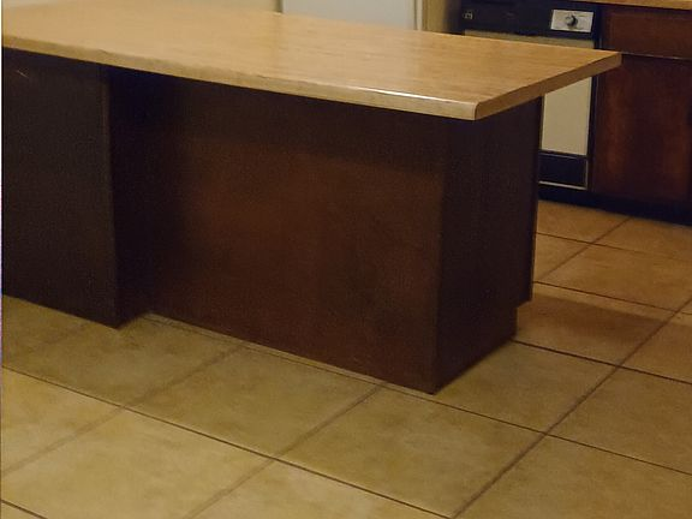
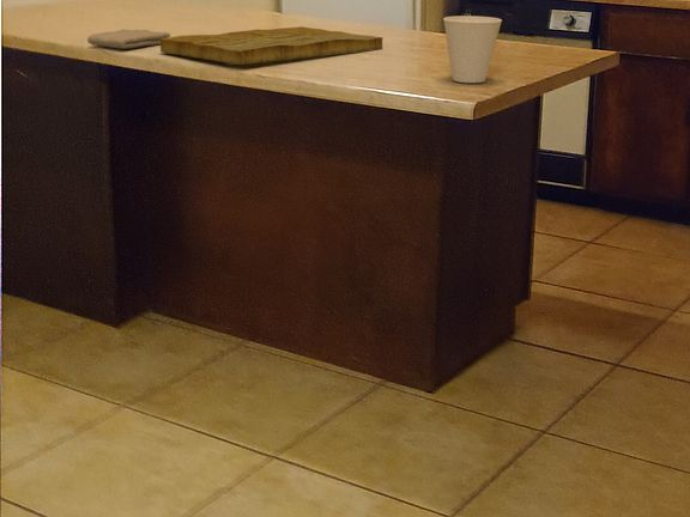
+ washcloth (131, 37)
+ cup (470, 49)
+ cutting board (273, 41)
